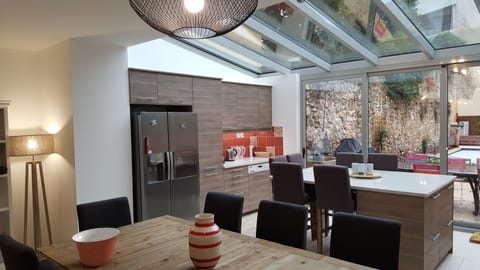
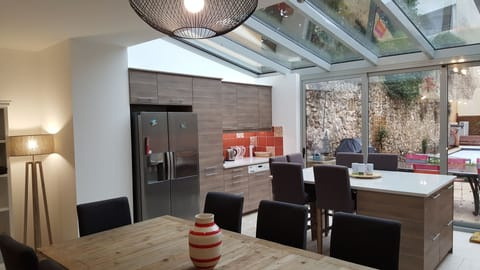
- mixing bowl (97, 248)
